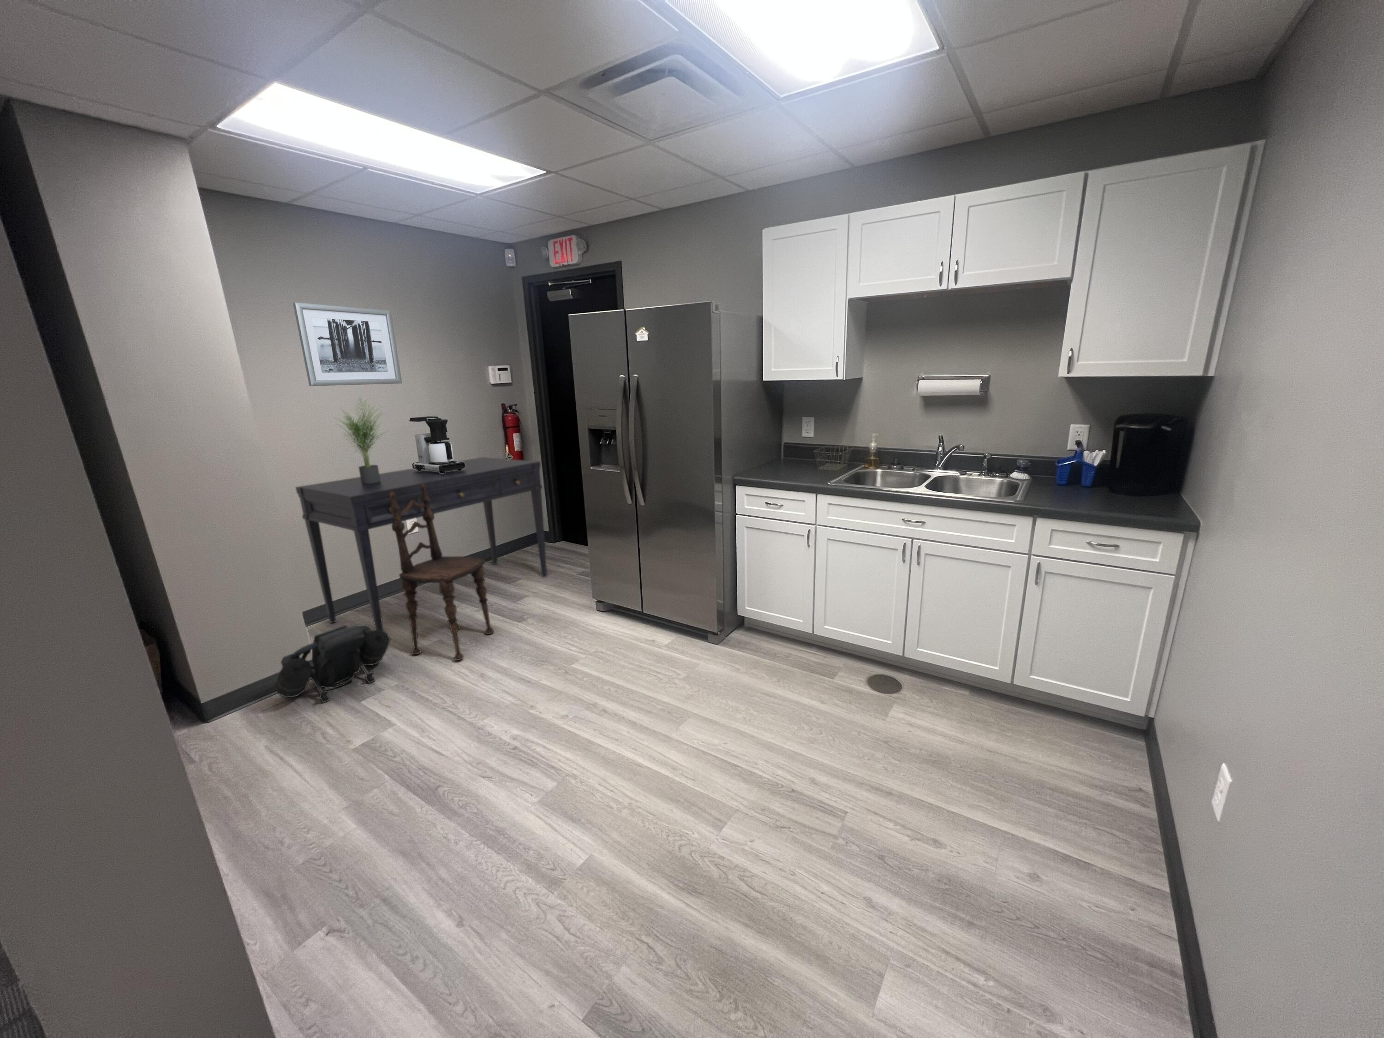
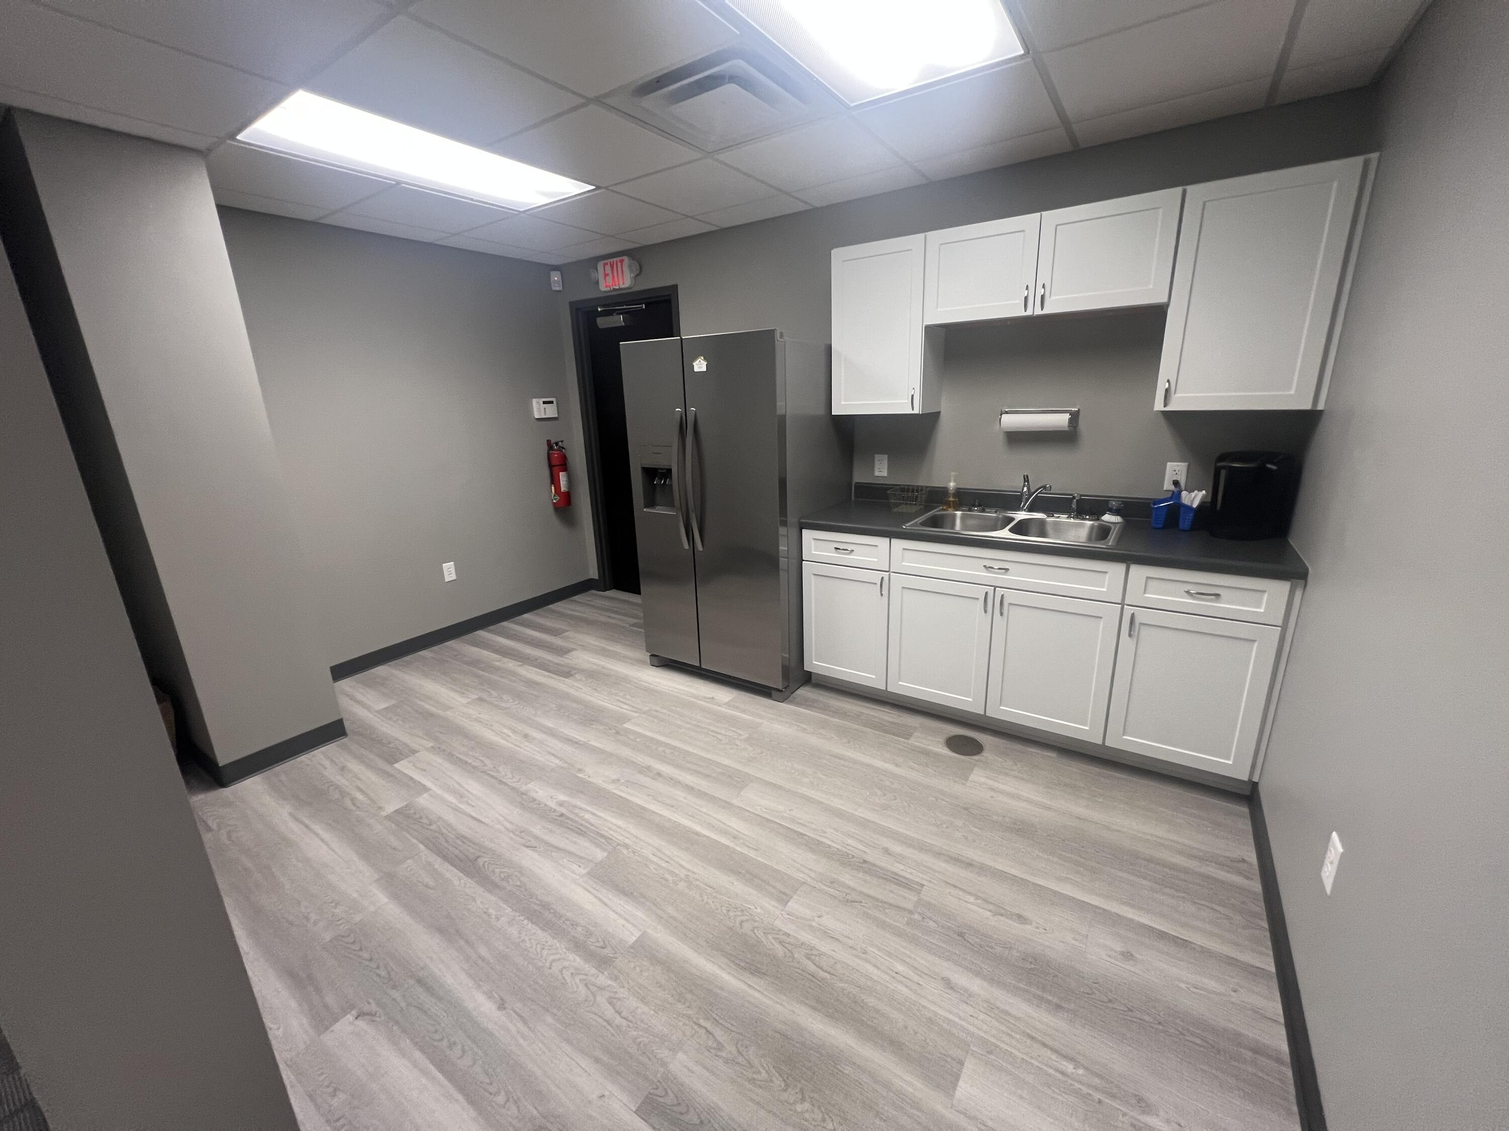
- coffee maker (436, 444)
- wall art (352, 346)
- dining chair (444, 568)
- potted plant (361, 439)
- desk (435, 514)
- backpack (337, 653)
